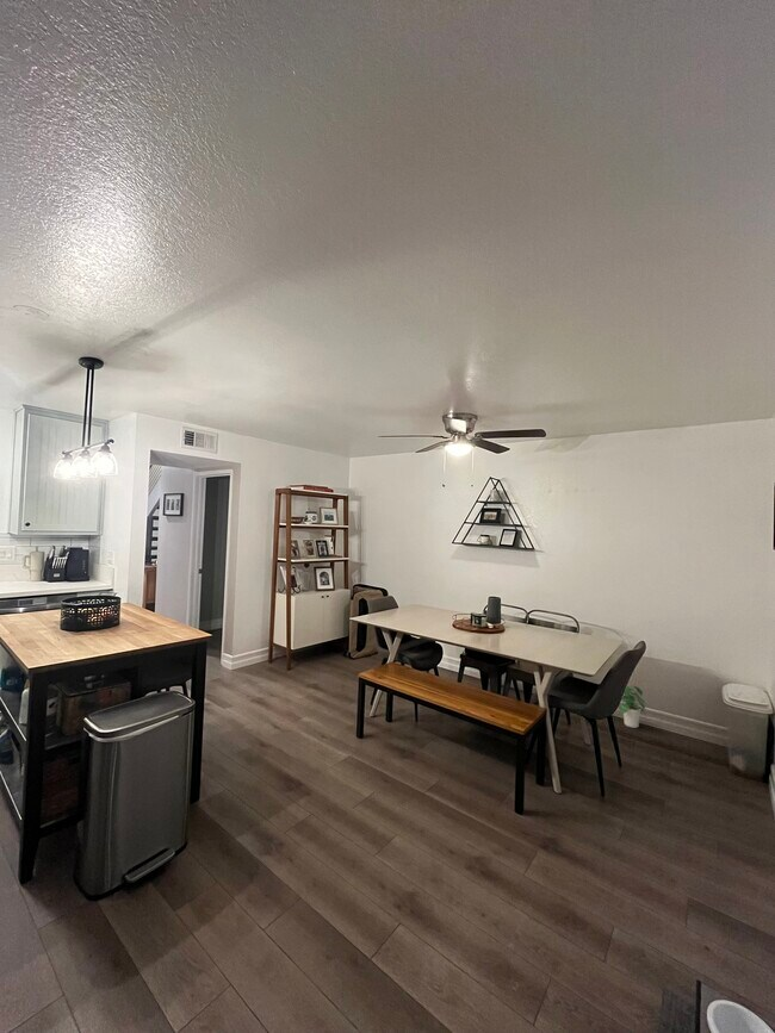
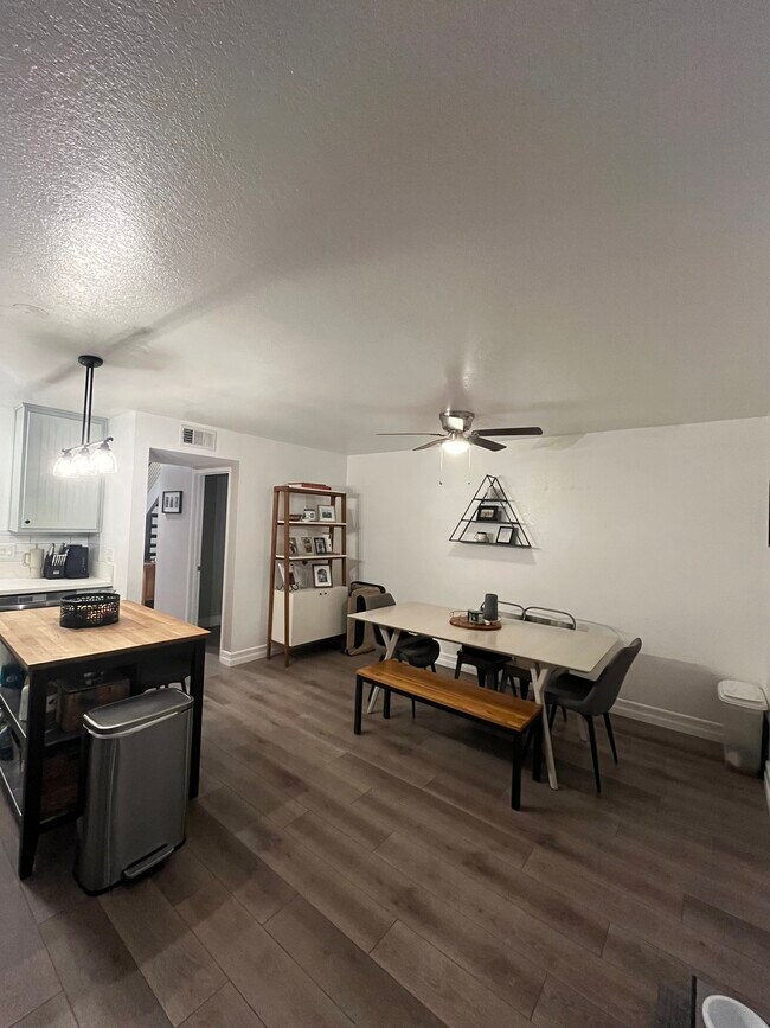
- potted plant (628, 703)
